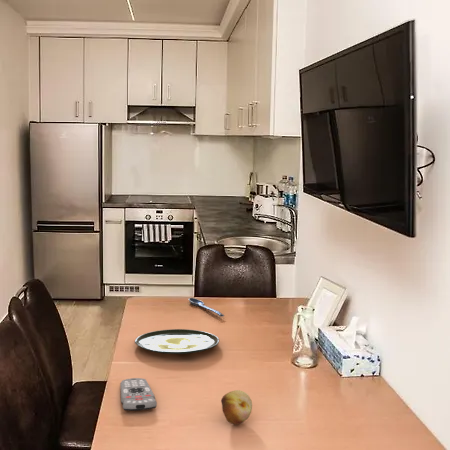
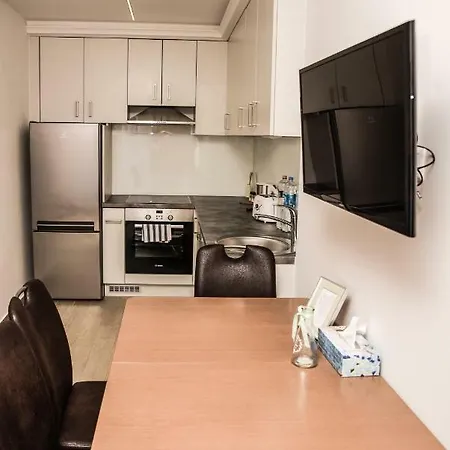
- spoon (204, 306)
- fruit (236, 407)
- plate (177, 343)
- remote control (136, 393)
